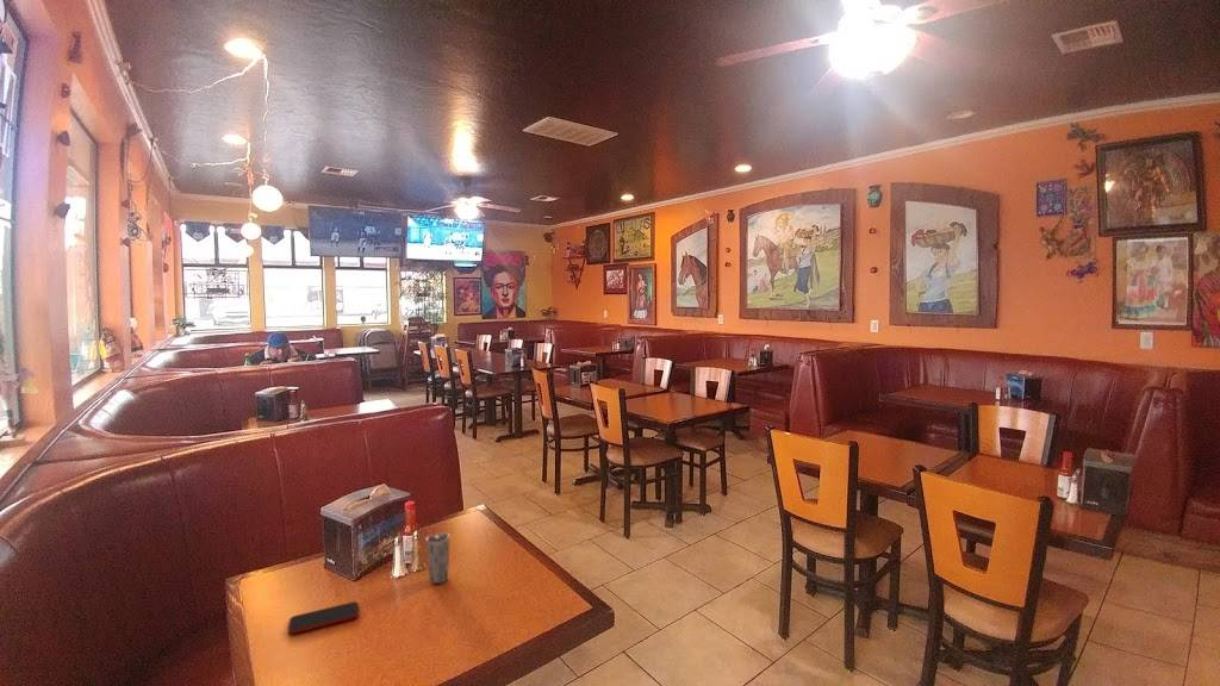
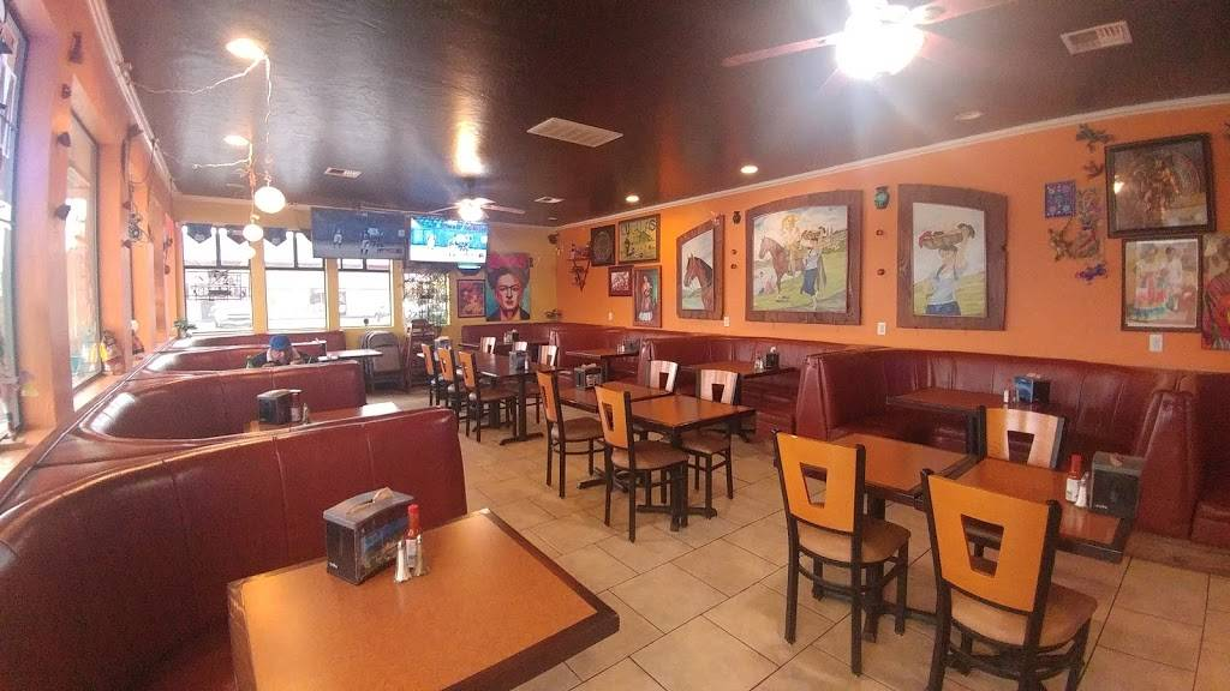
- smartphone (324, 617)
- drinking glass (438, 557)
